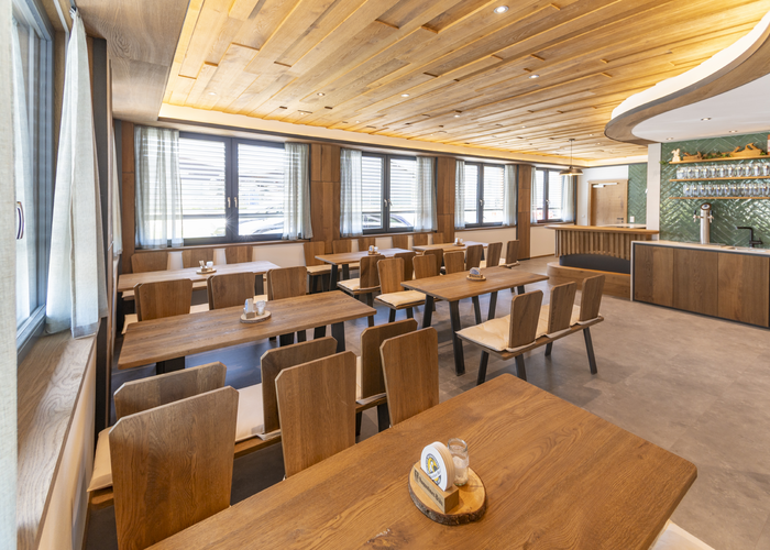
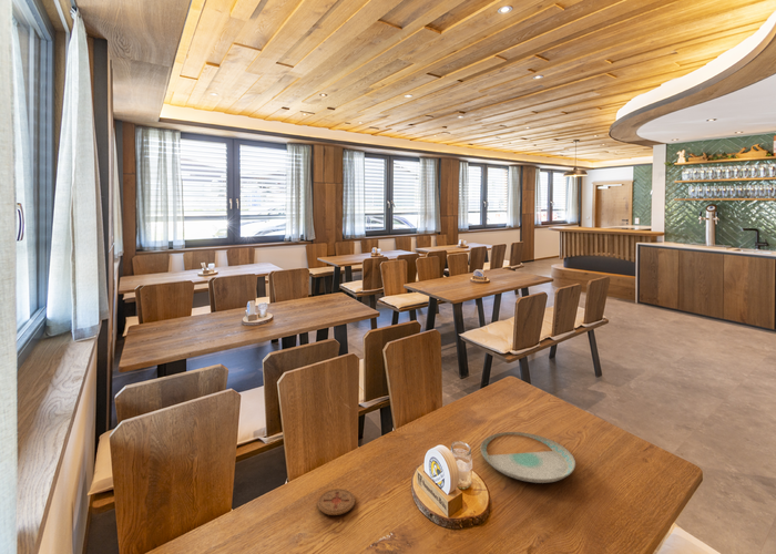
+ plate (525, 455)
+ coaster (336, 501)
